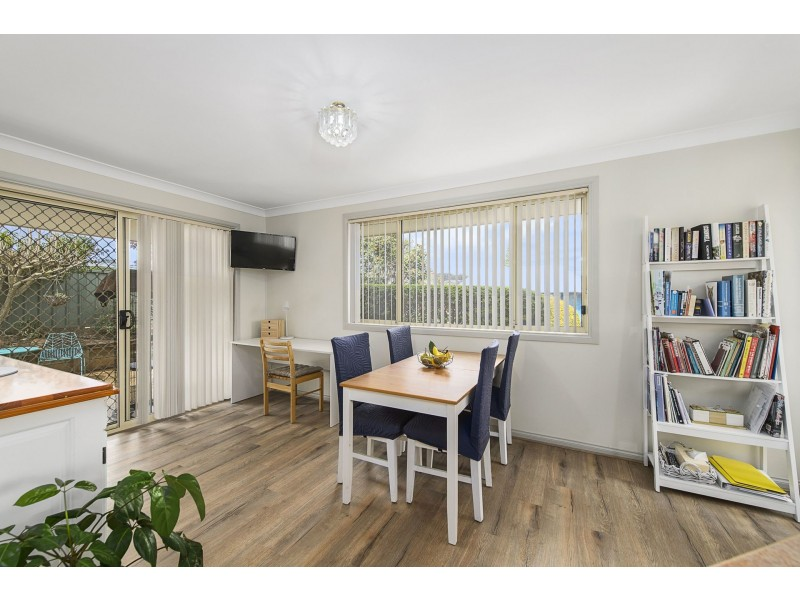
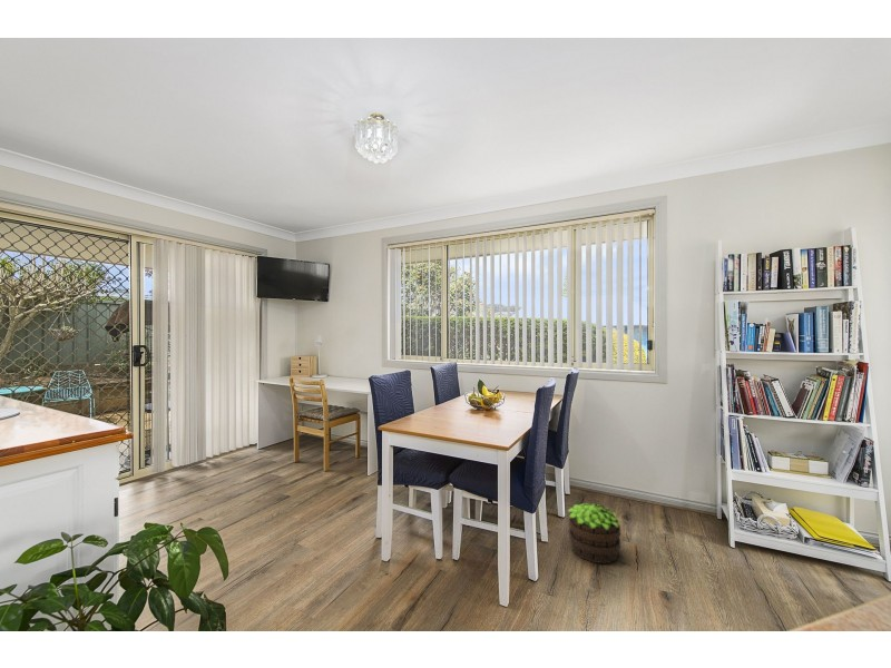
+ potted plant (594, 528)
